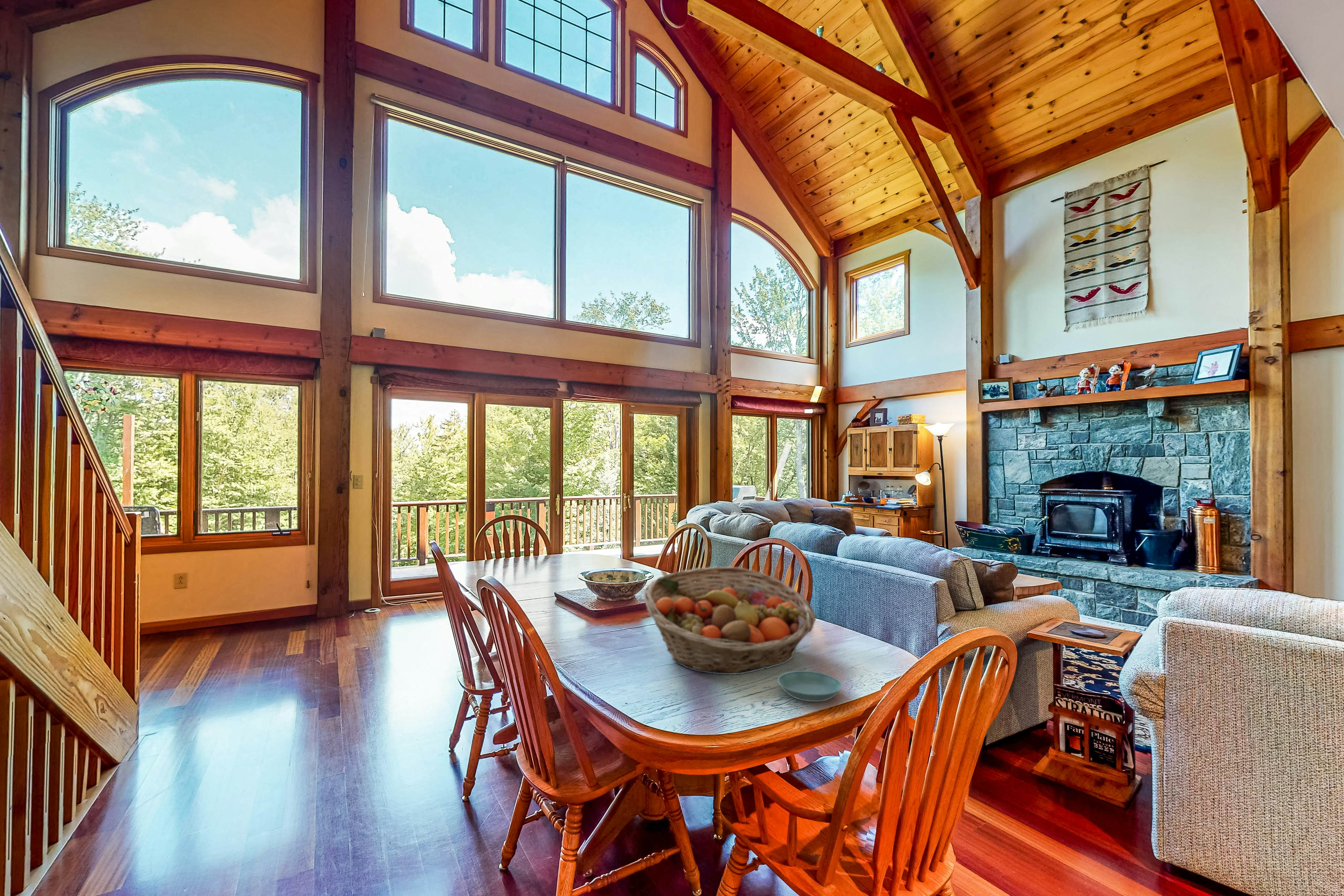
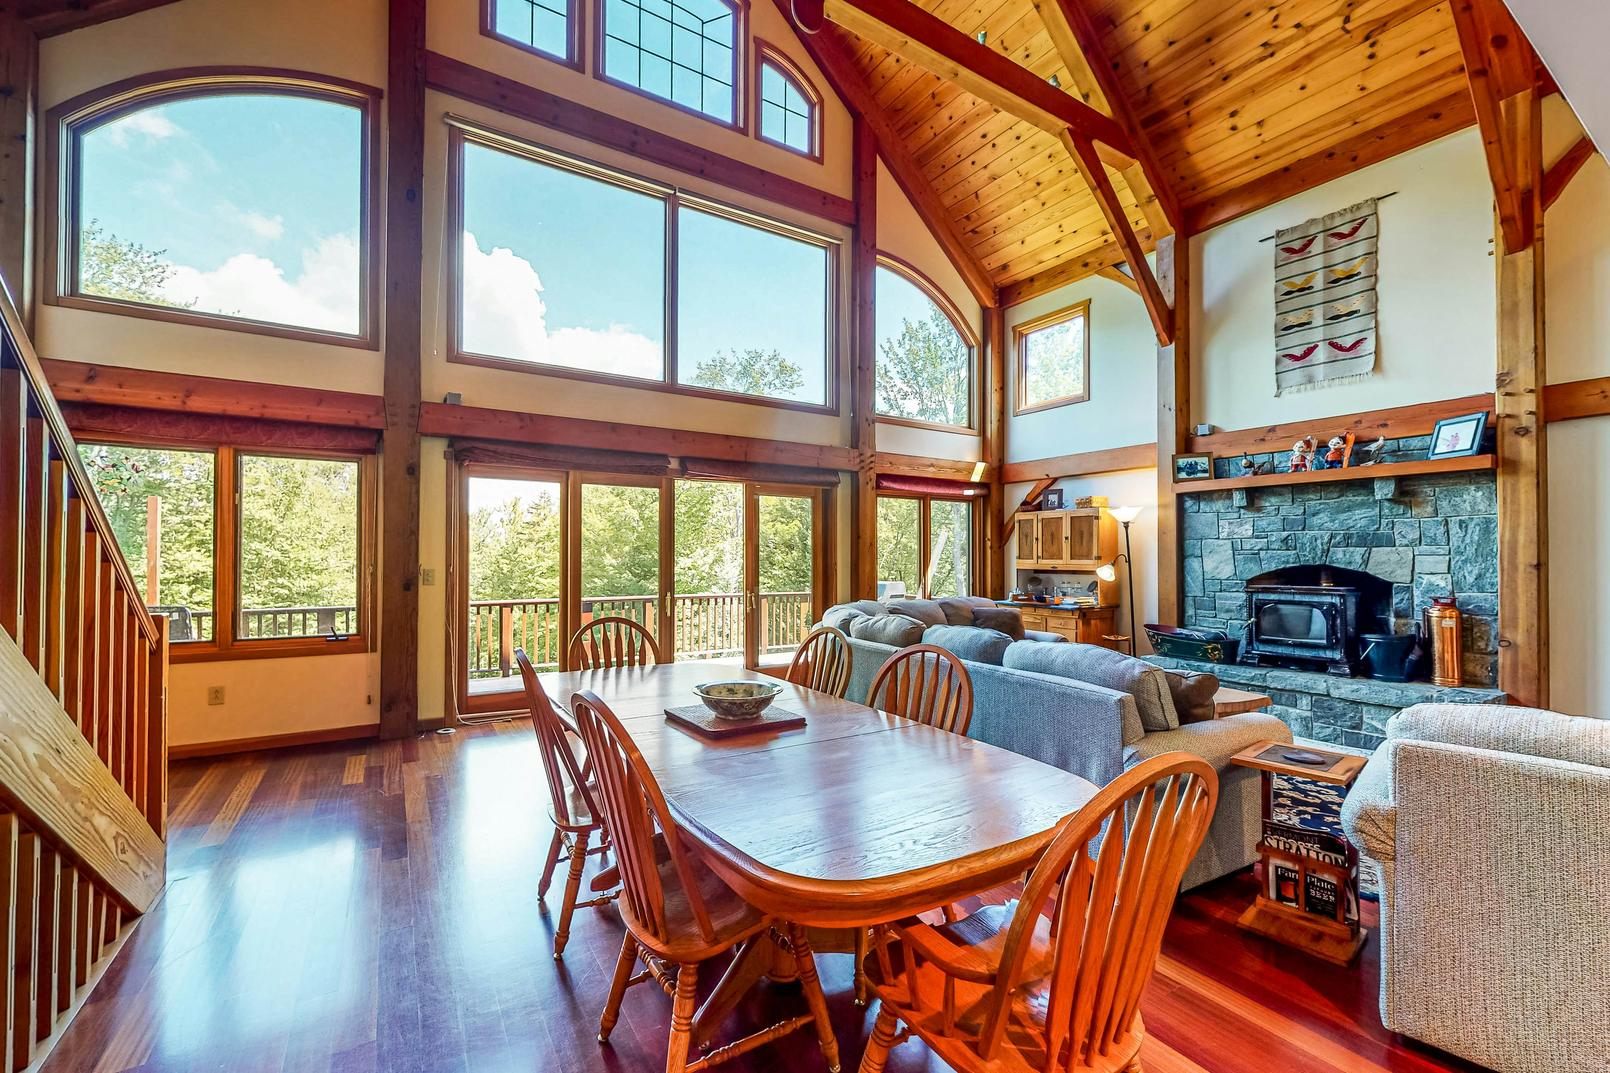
- saucer (809, 687)
- fruit basket (729, 616)
